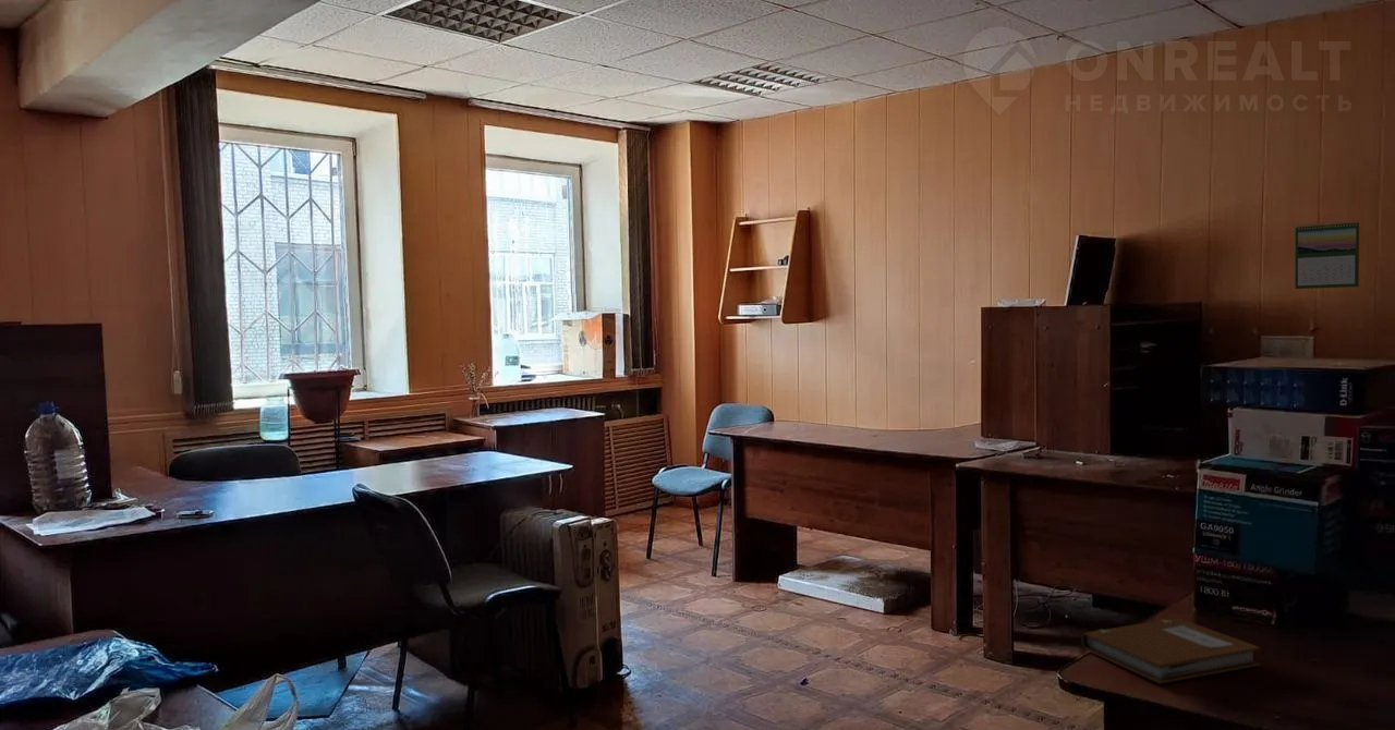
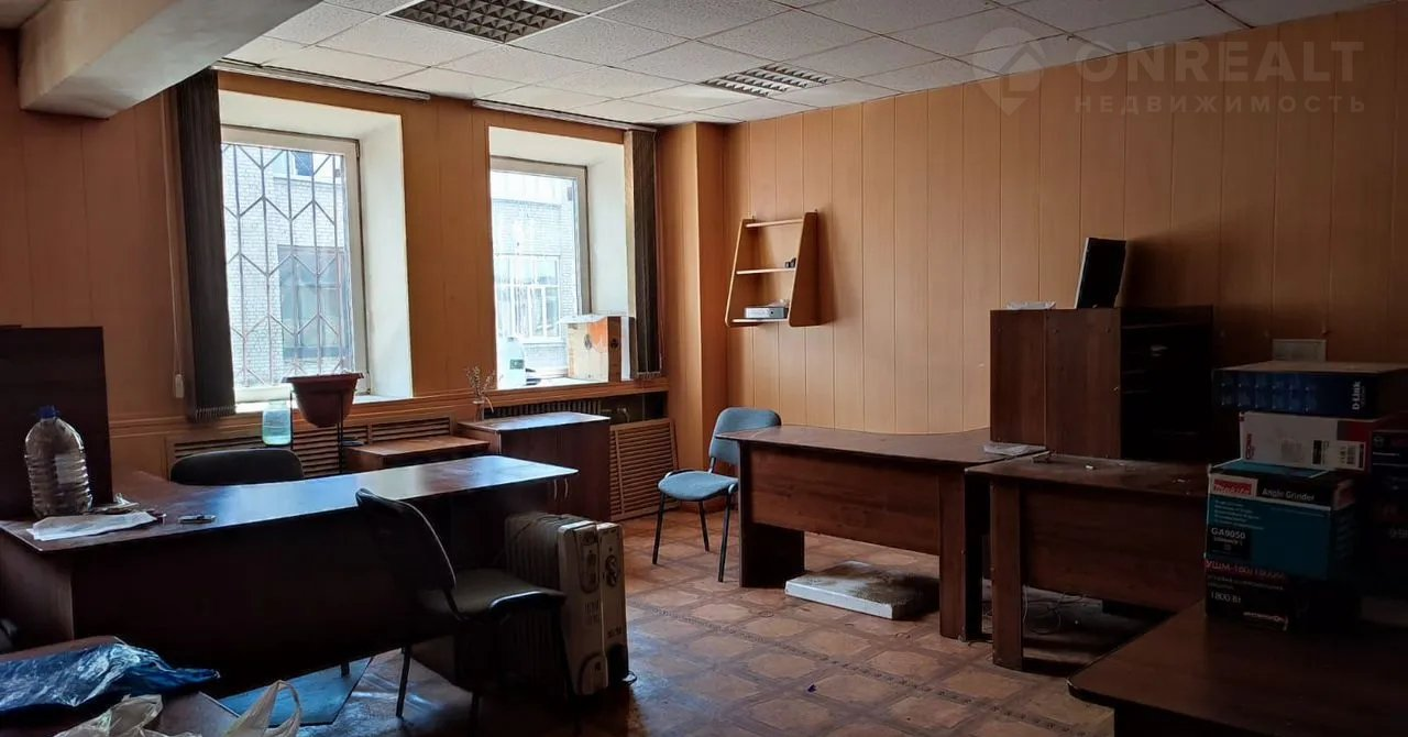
- notebook (1169, 646)
- calendar (1326, 254)
